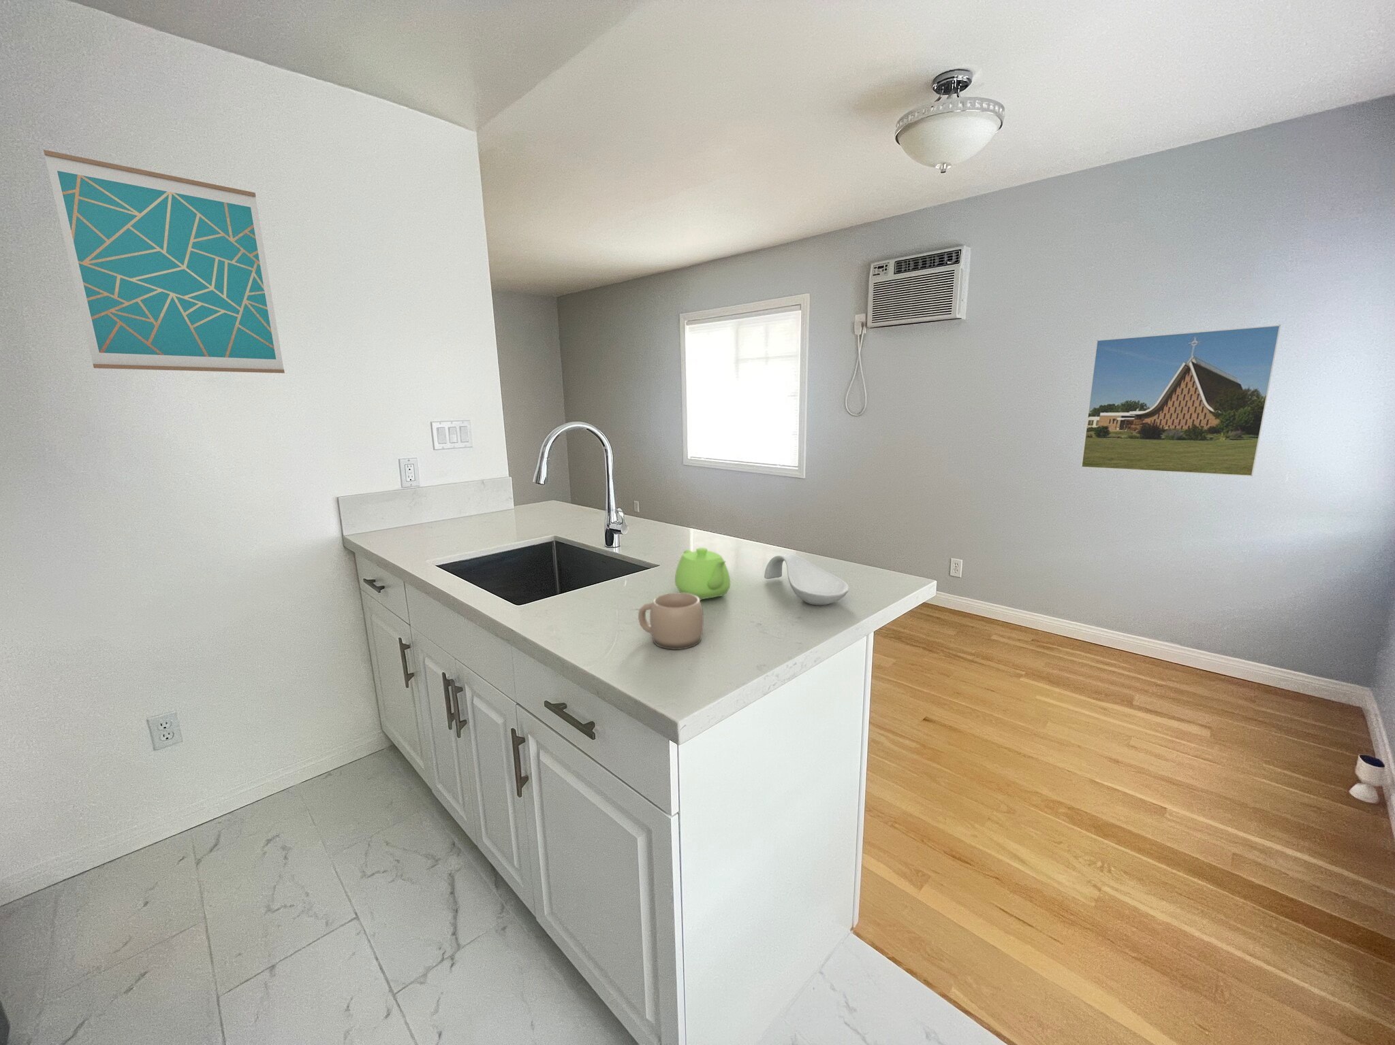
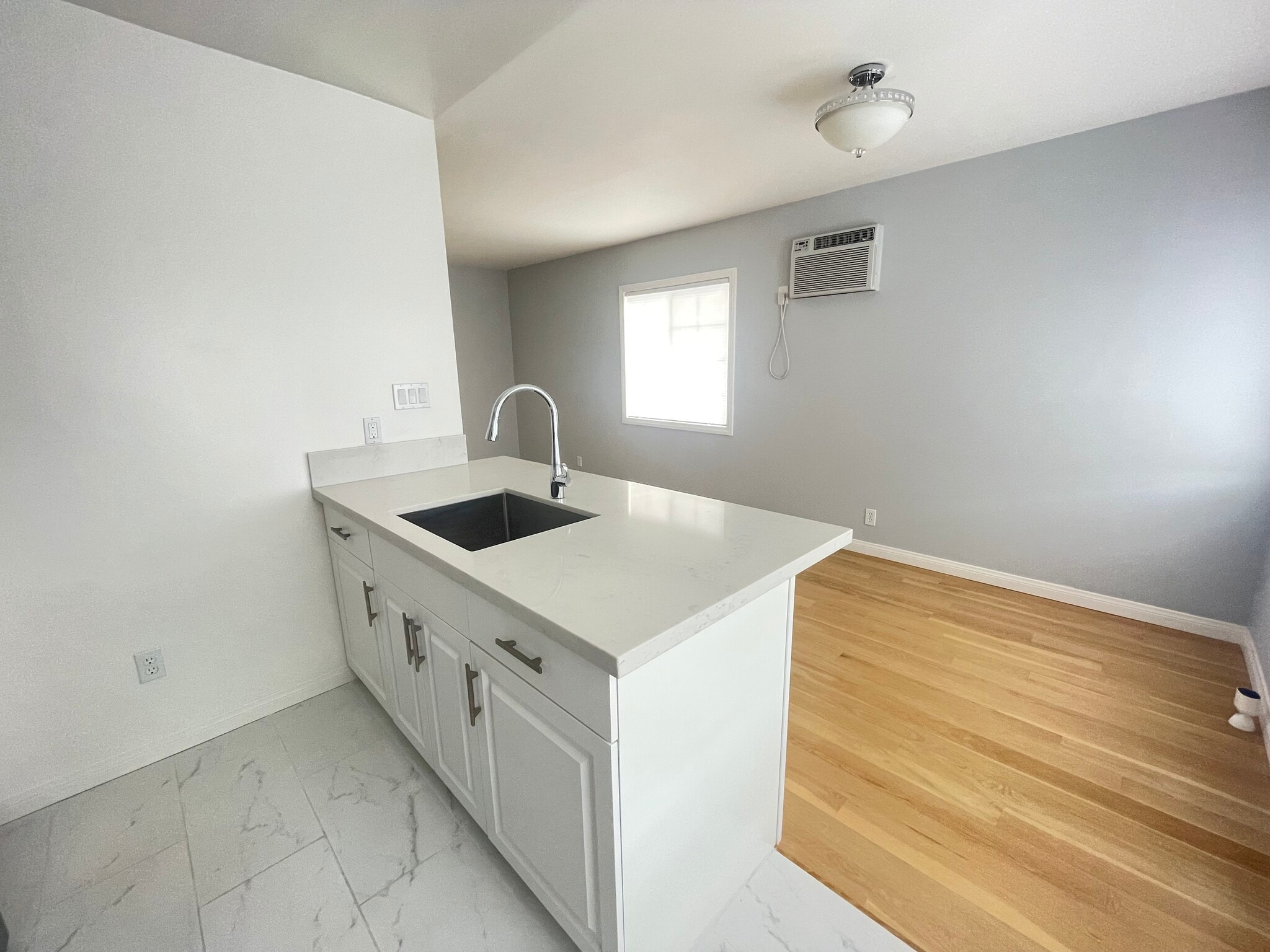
- wall art (178, 276)
- mug (670, 618)
- spoon rest (802, 577)
- teapot (703, 572)
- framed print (1170, 404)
